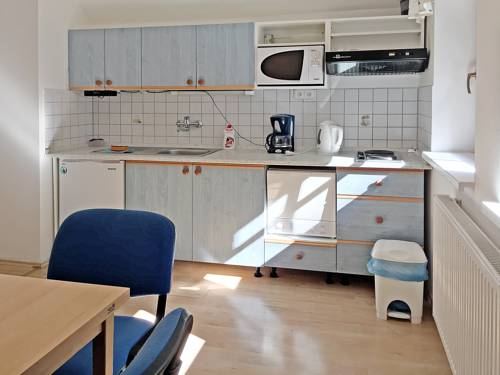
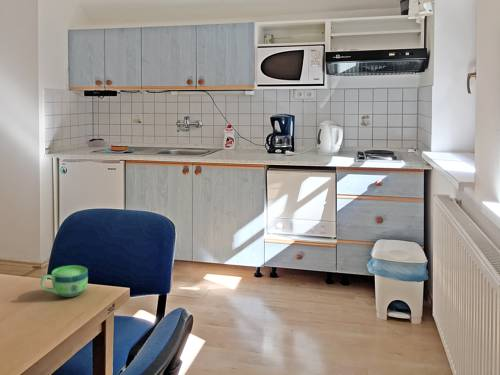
+ cup (65, 283)
